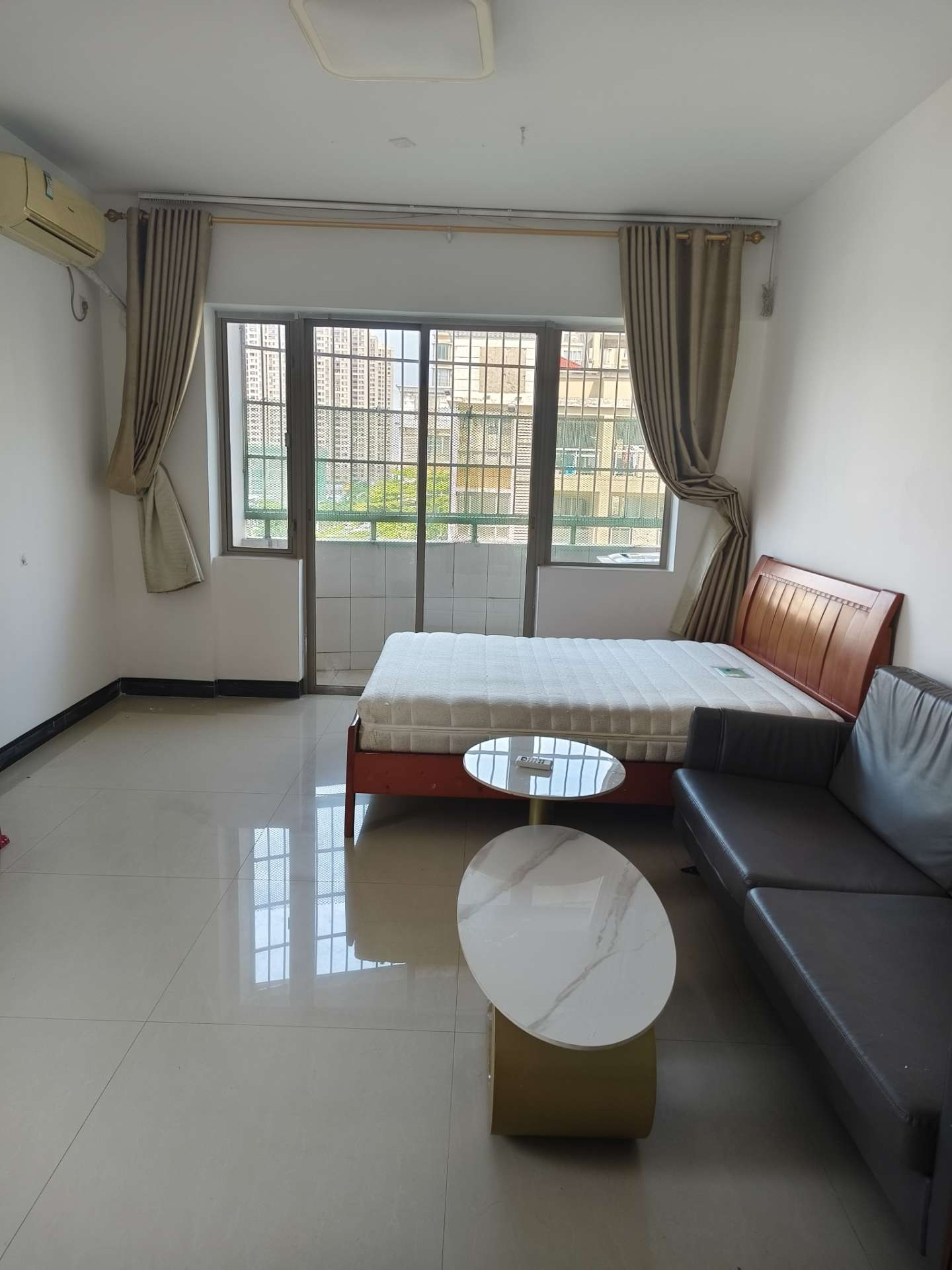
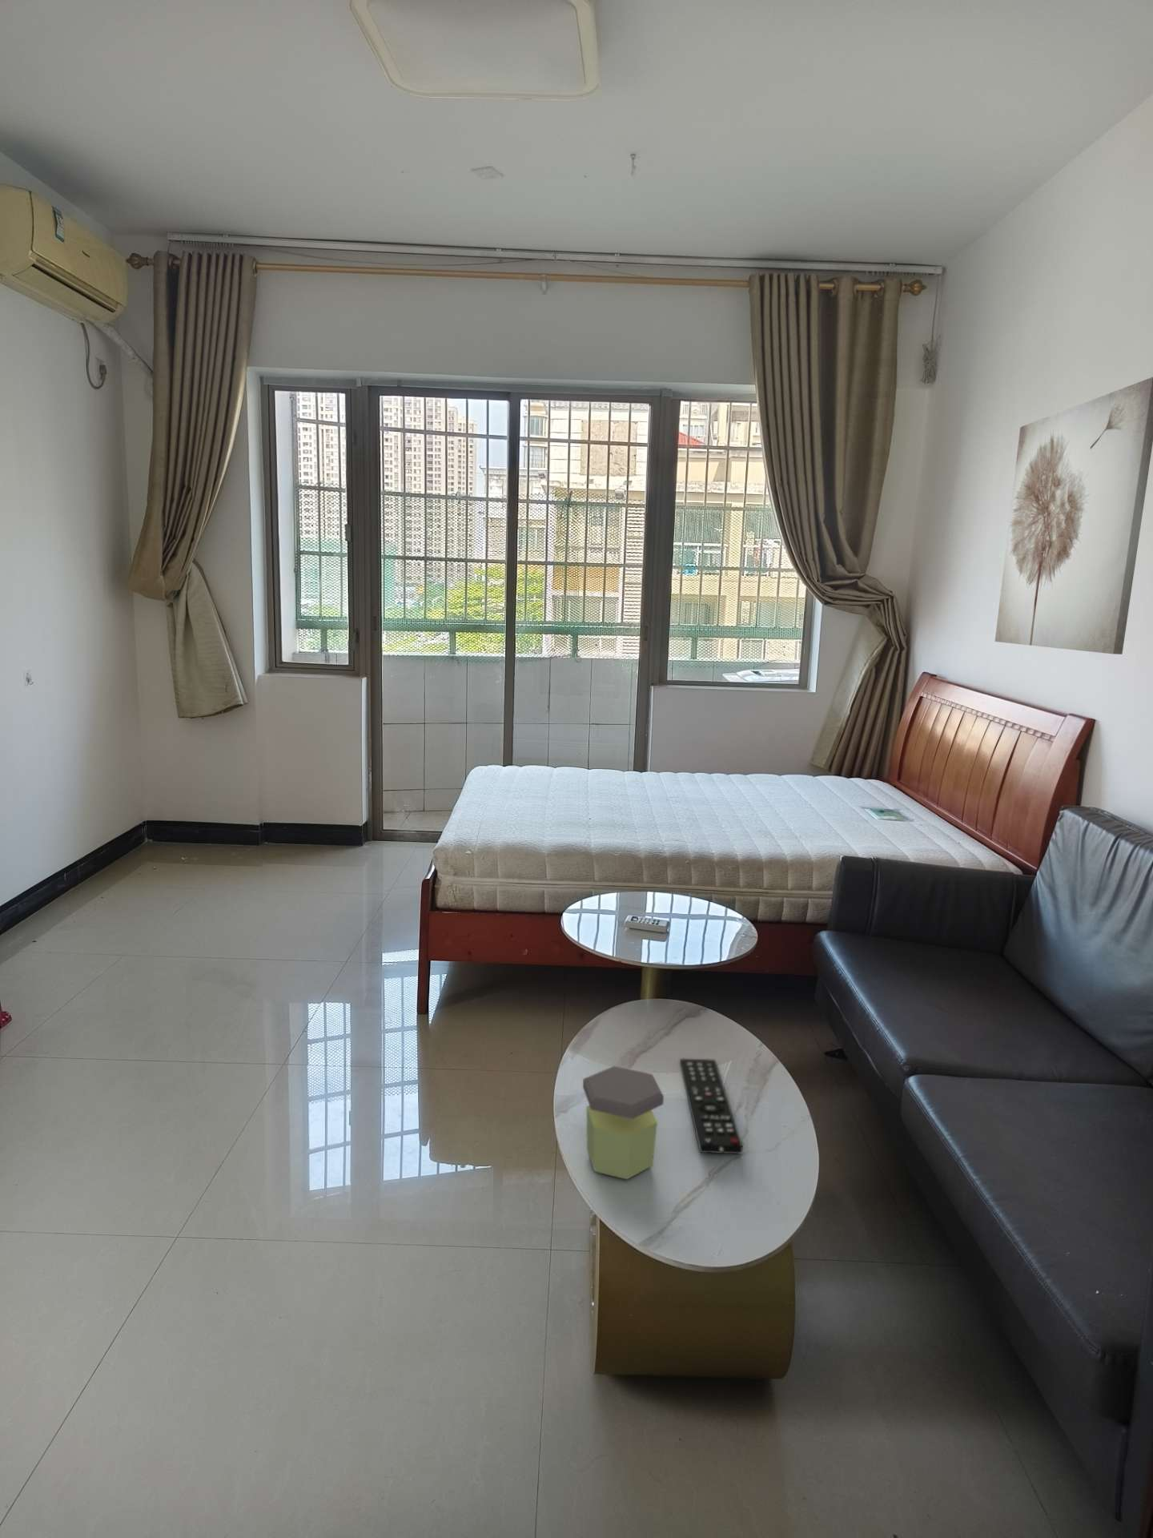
+ wall art (1066, 529)
+ jar (620, 1123)
+ remote control (707, 1102)
